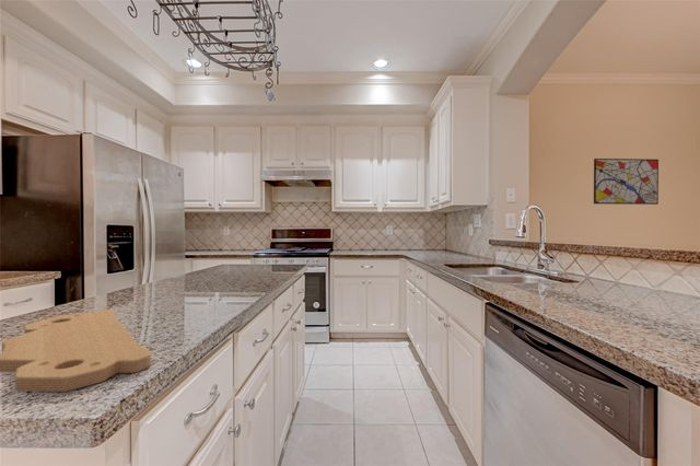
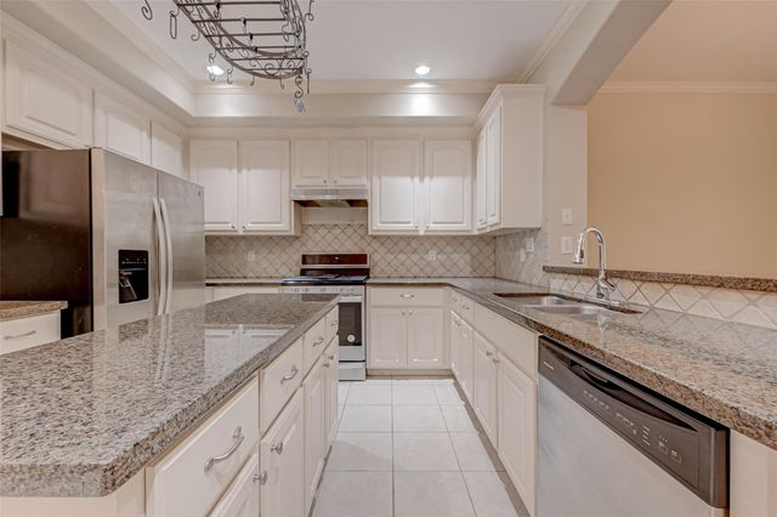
- cutting board (70, 341)
- wall art (626, 180)
